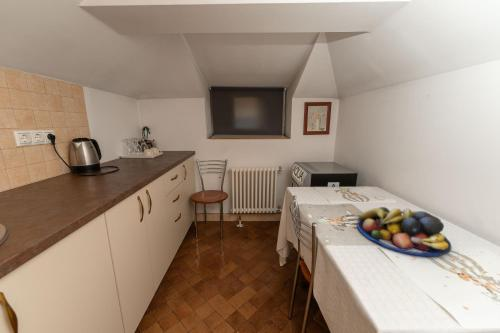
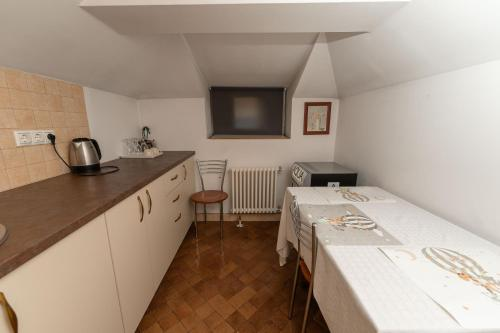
- fruit bowl (400, 221)
